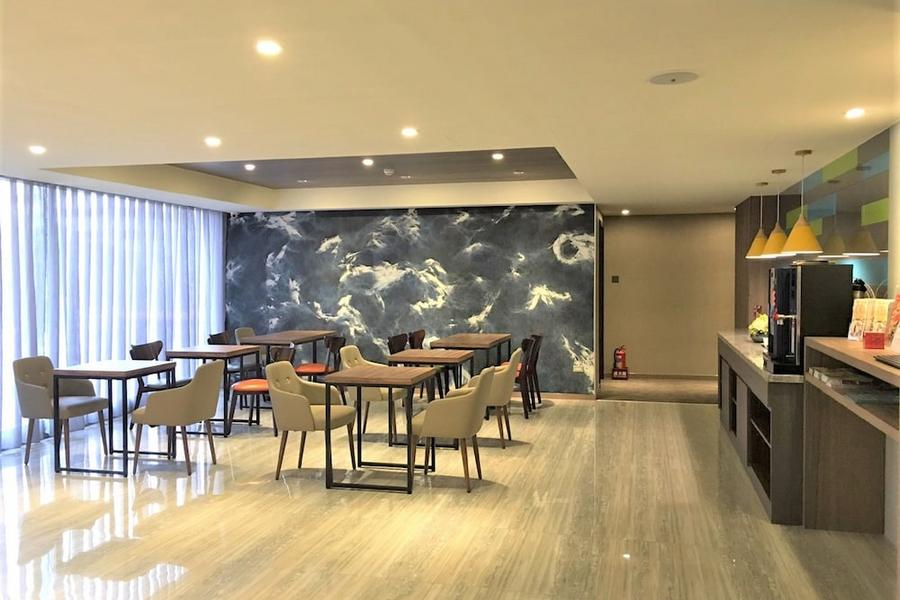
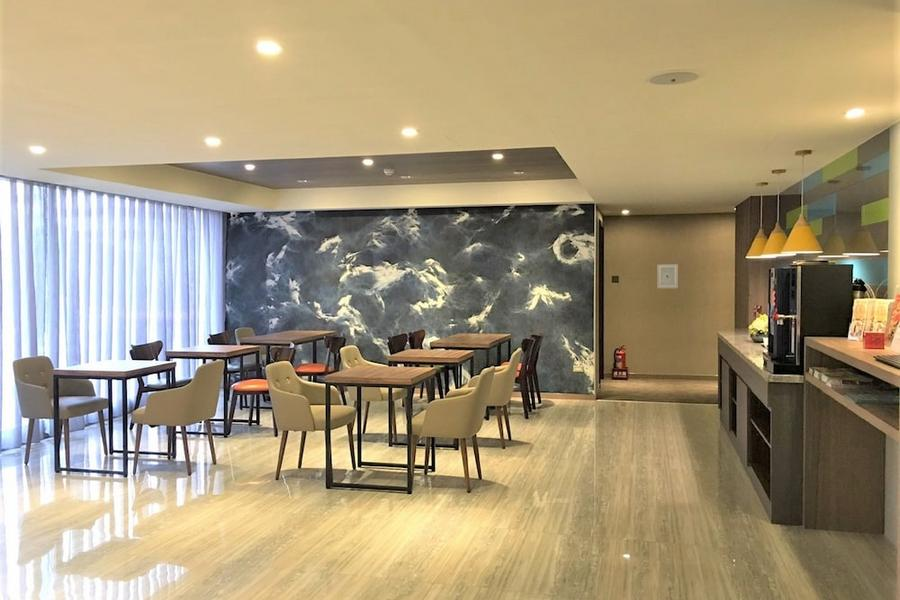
+ wall art (667, 276)
